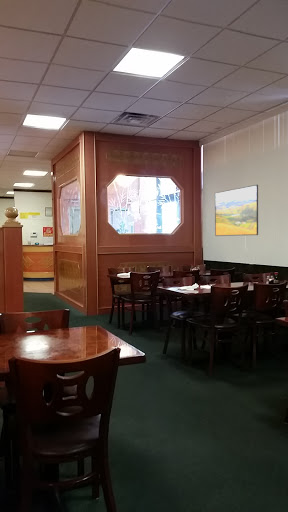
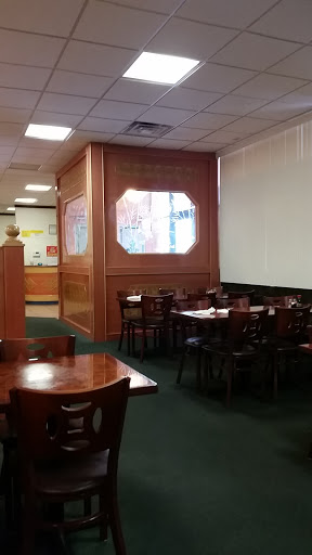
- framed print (234, 212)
